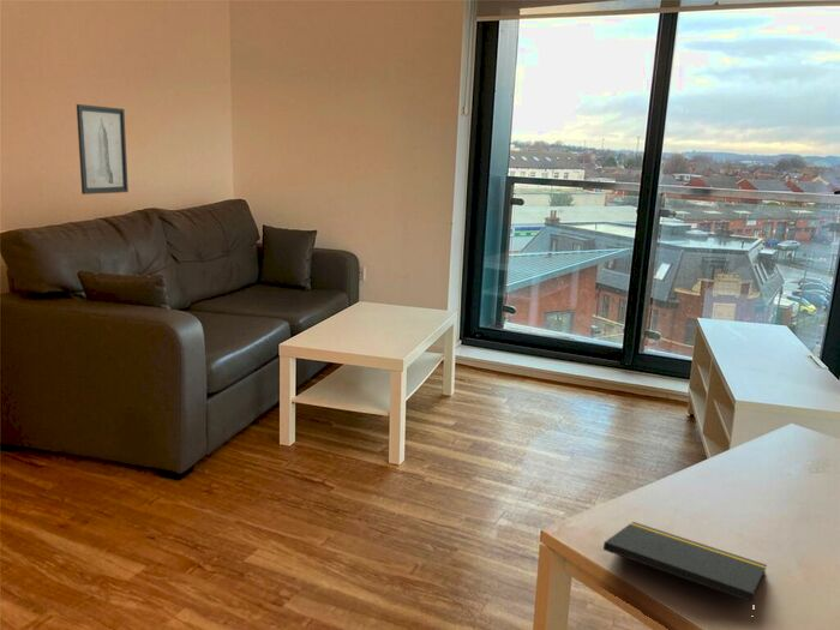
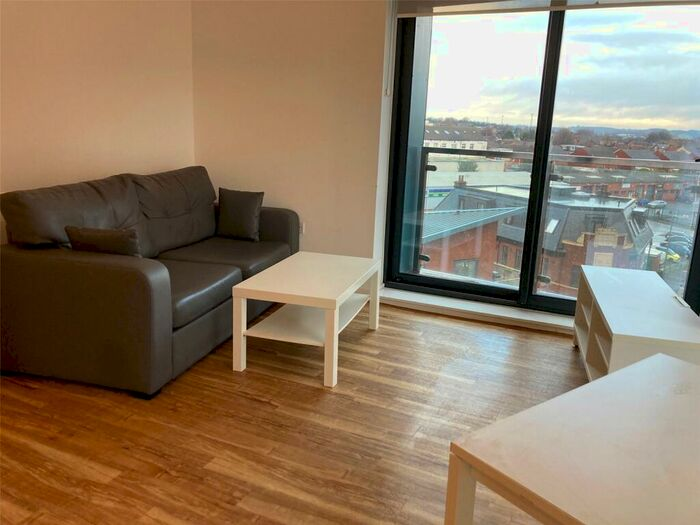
- notepad (685, 557)
- wall art (103, 150)
